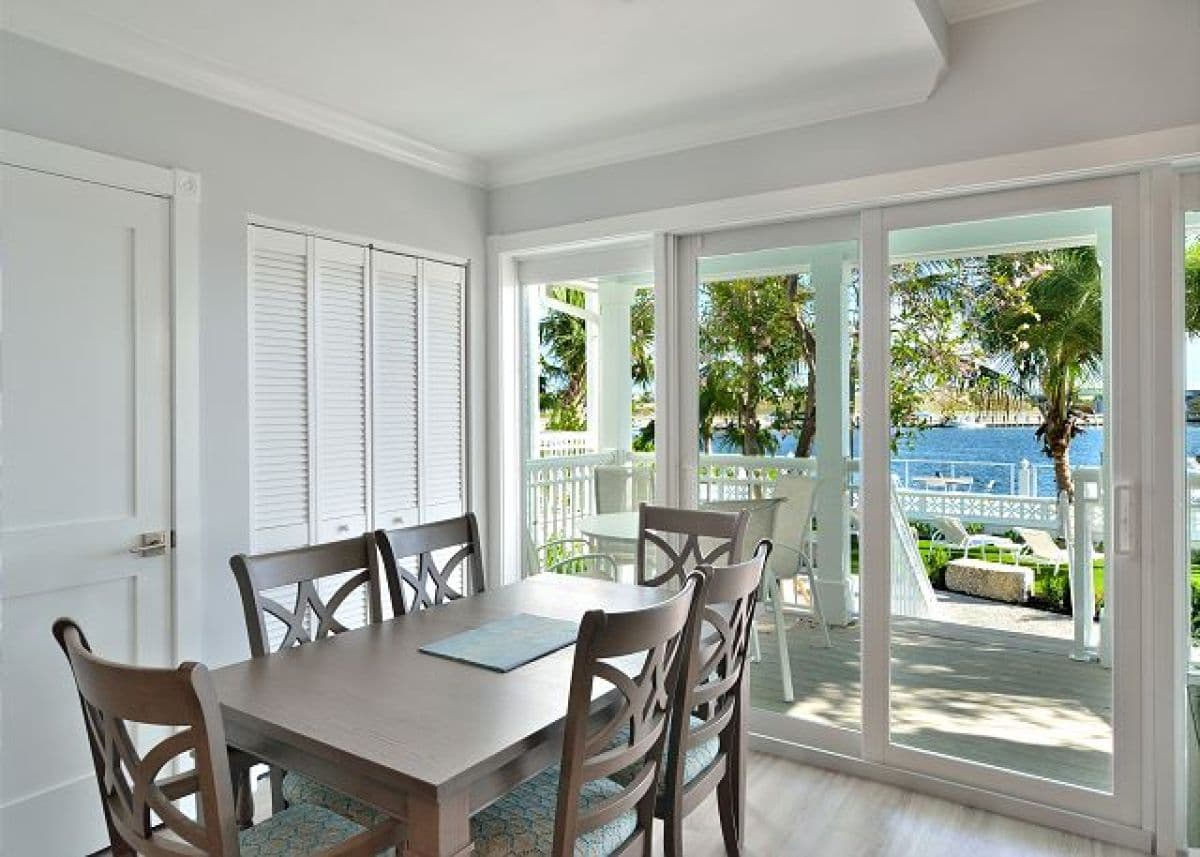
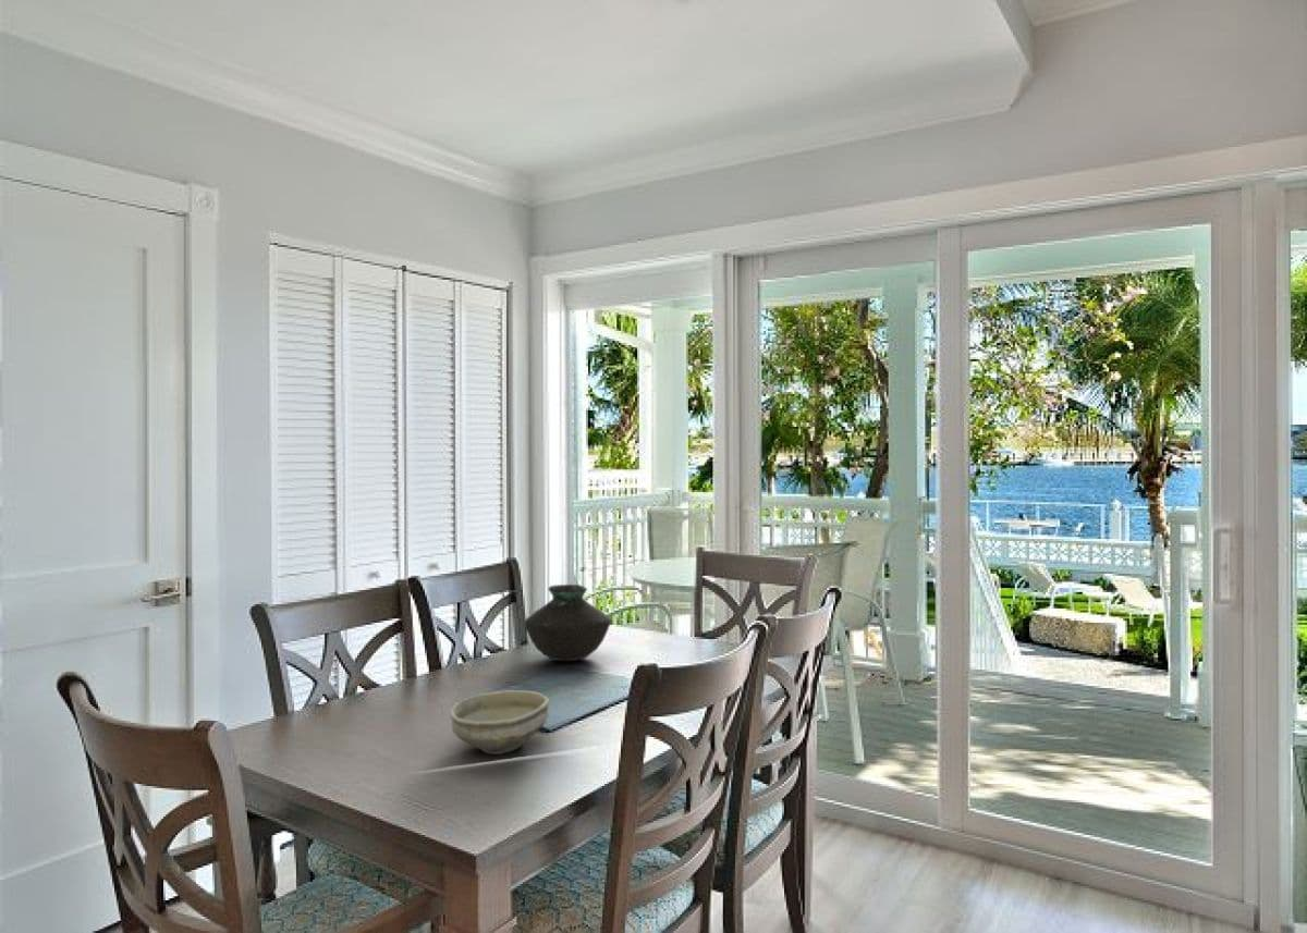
+ vase (567, 623)
+ bowl (500, 725)
